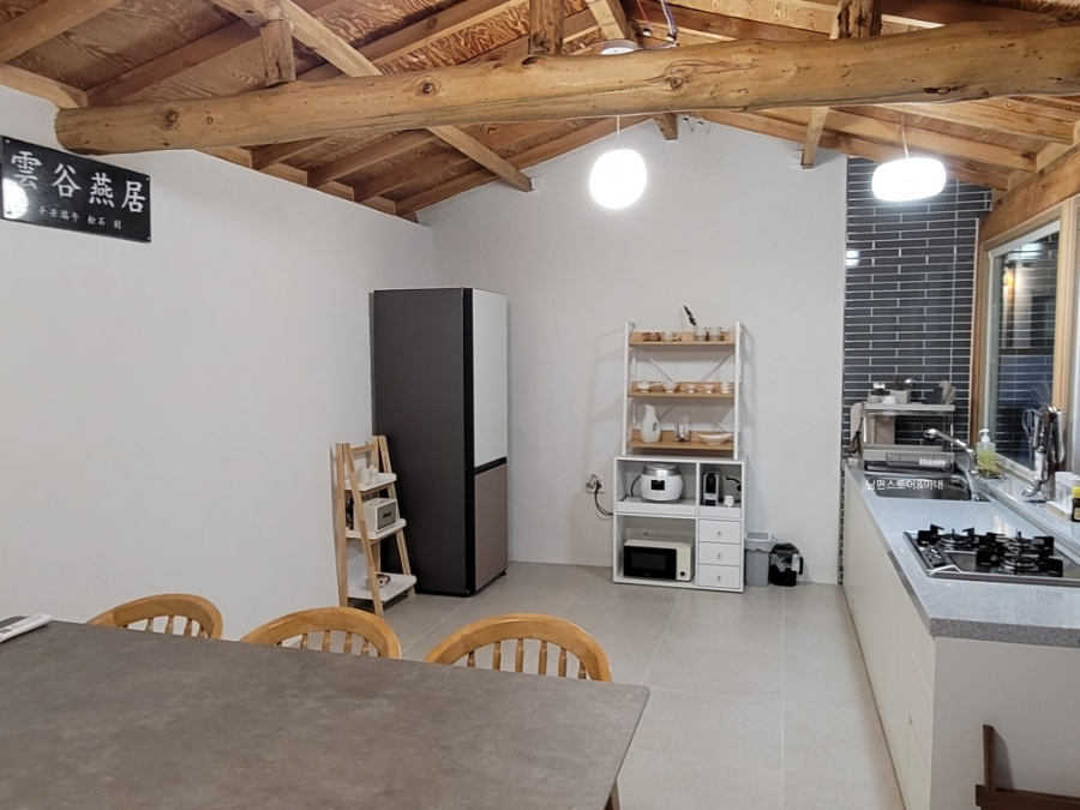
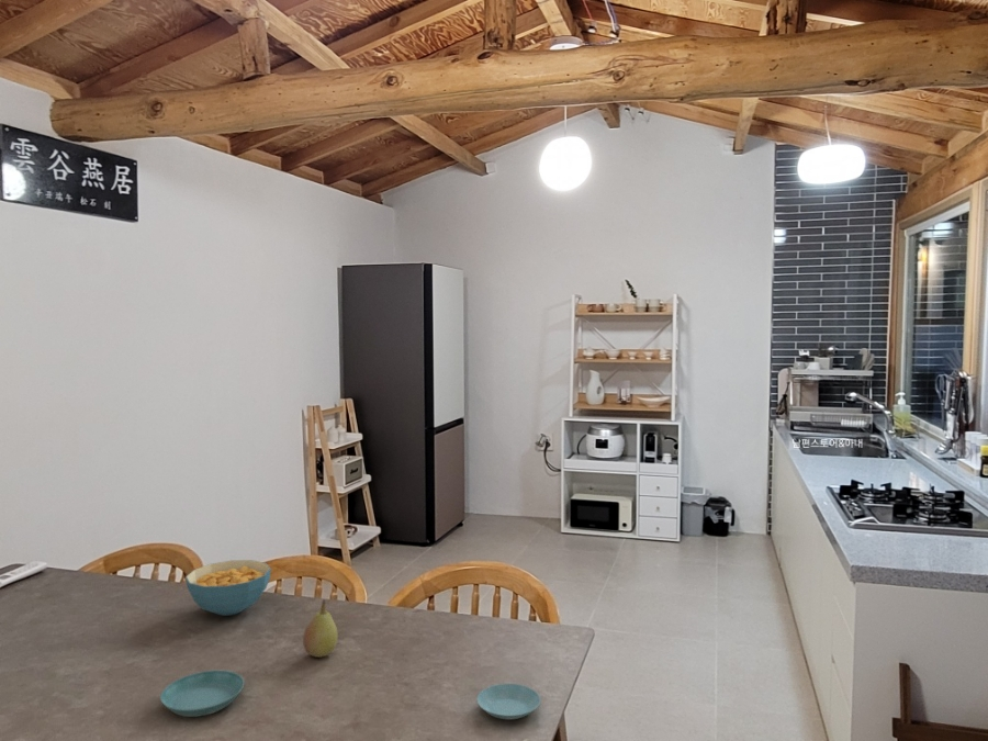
+ saucer (203, 695)
+ cereal bowl (229, 592)
+ fruit (321, 627)
+ saucer (508, 704)
